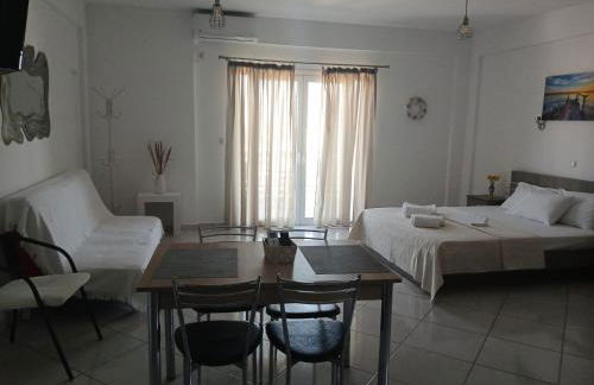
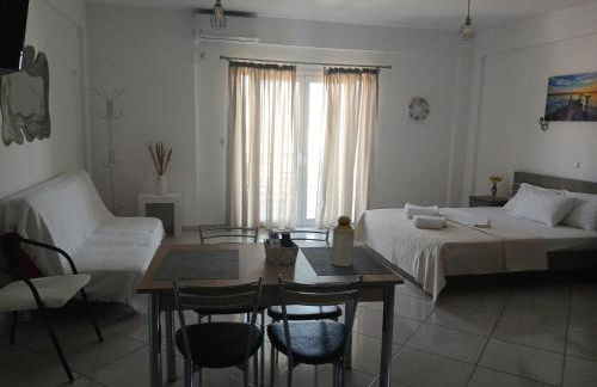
+ bottle (343, 240)
